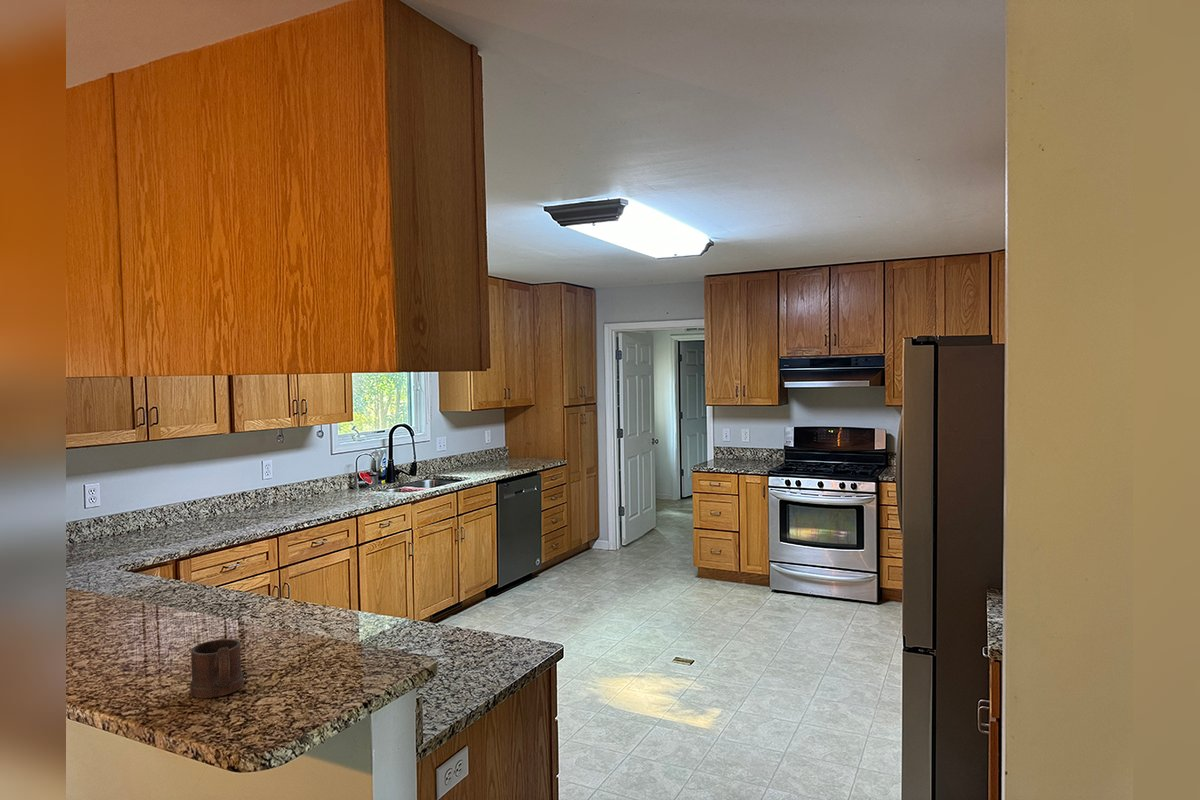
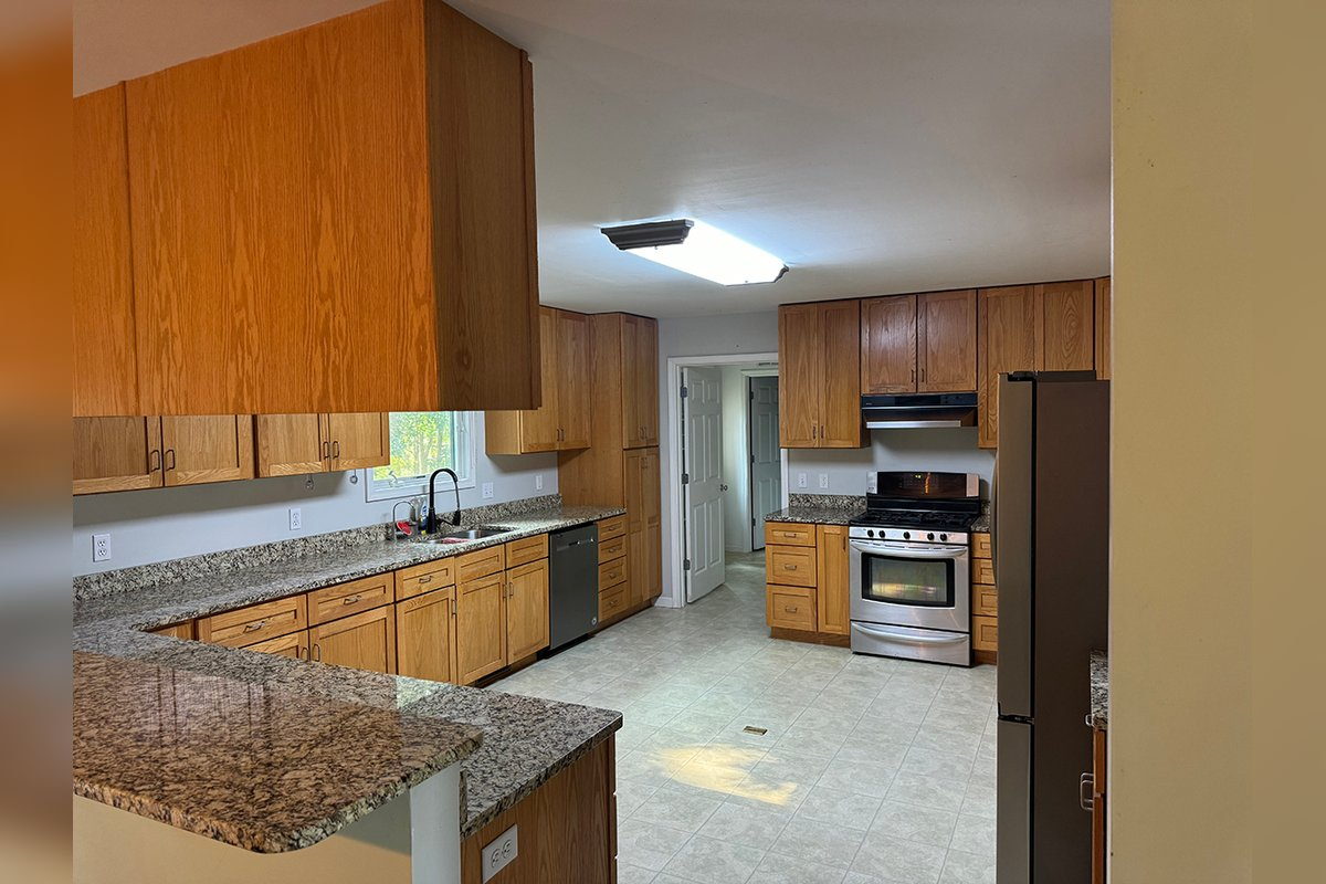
- mug (218, 665)
